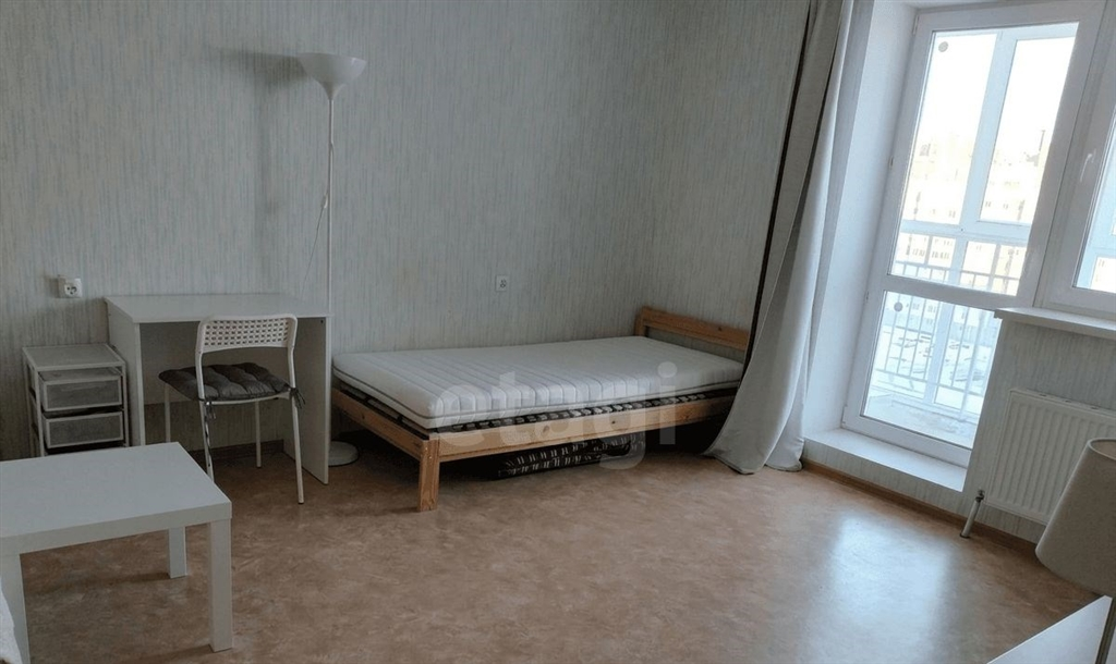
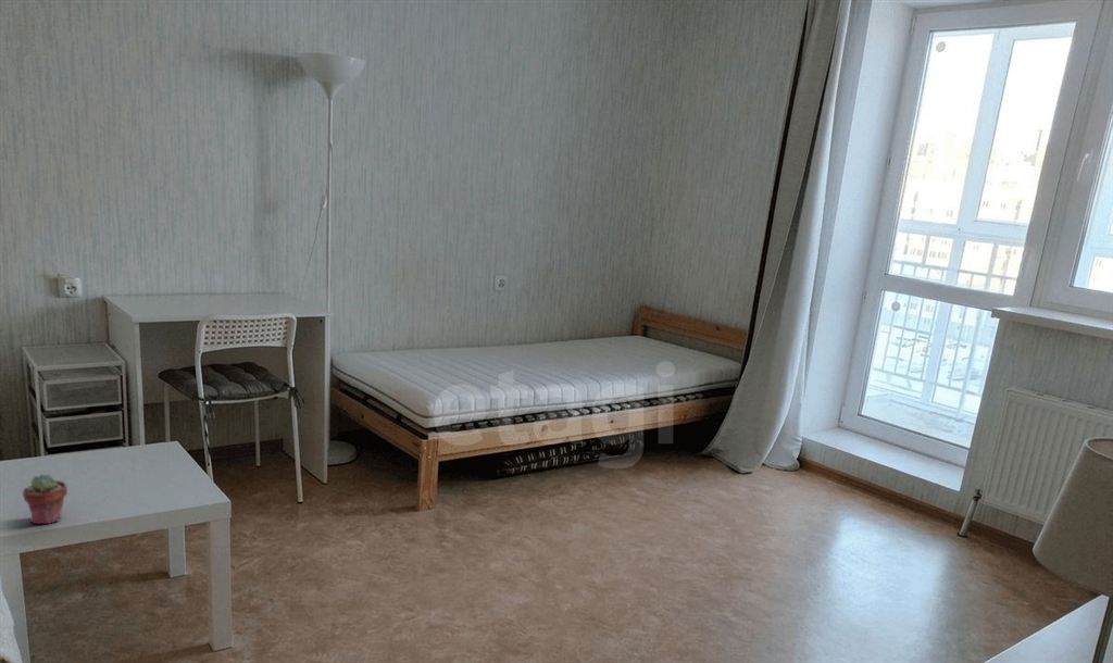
+ potted succulent (45, 497)
